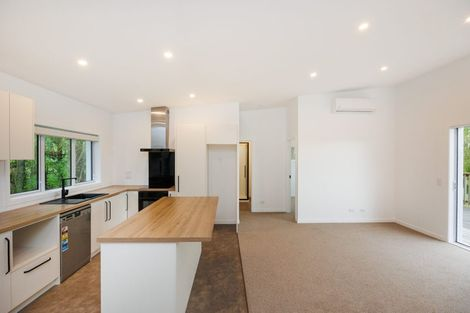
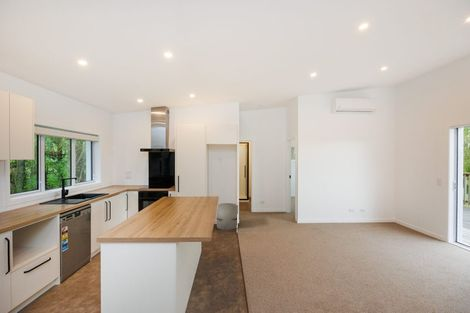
+ trash can (227, 215)
